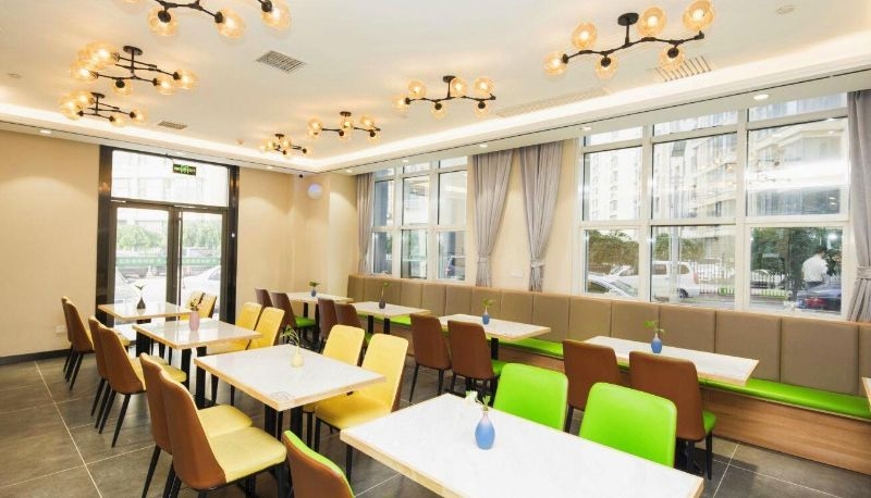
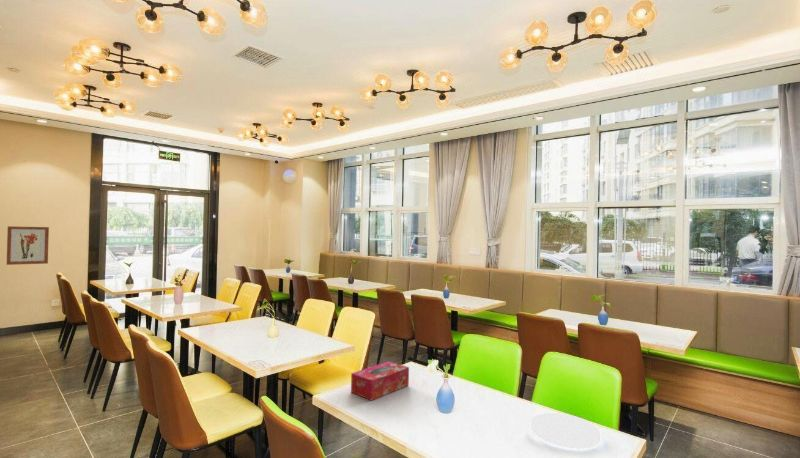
+ plate (564, 429)
+ tissue box (380, 379)
+ wall art (28, 245)
